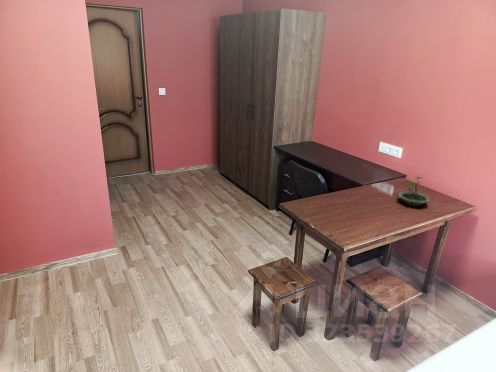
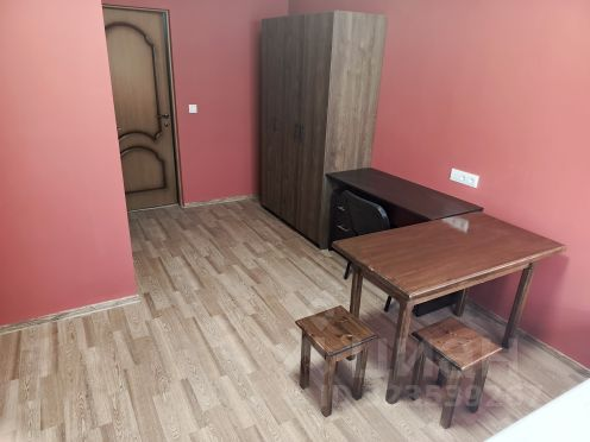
- terrarium (417, 181)
